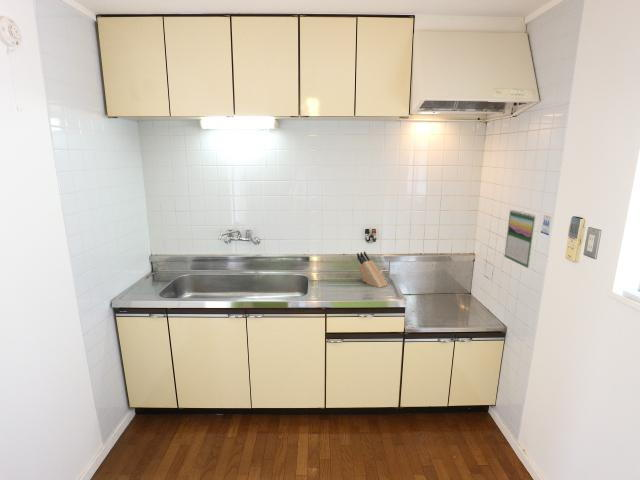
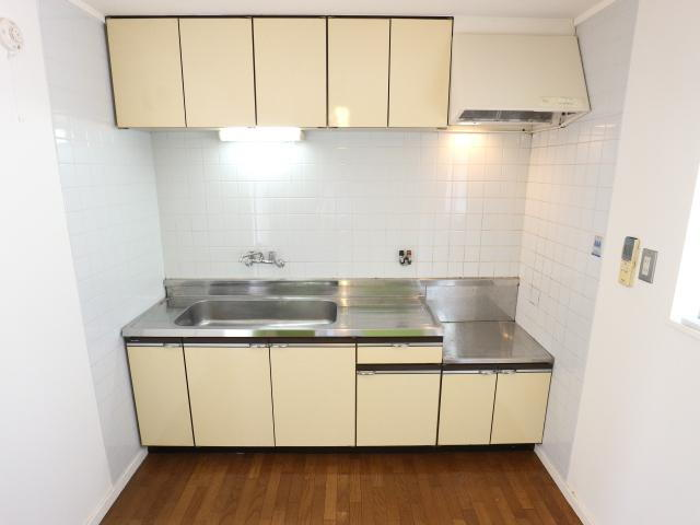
- calendar (519, 237)
- knife block (371, 268)
